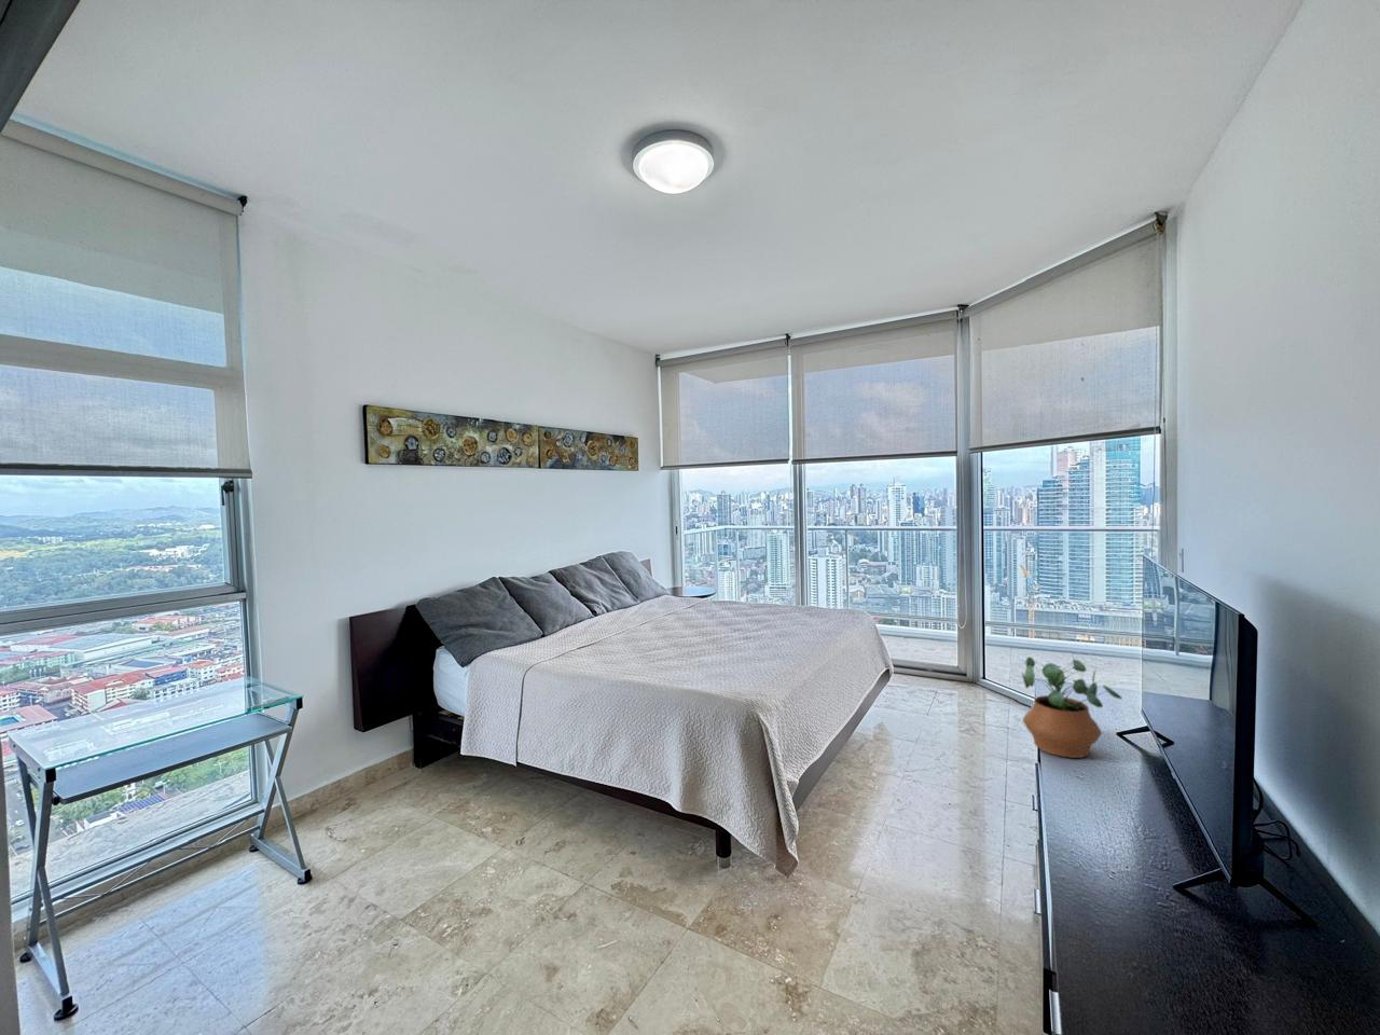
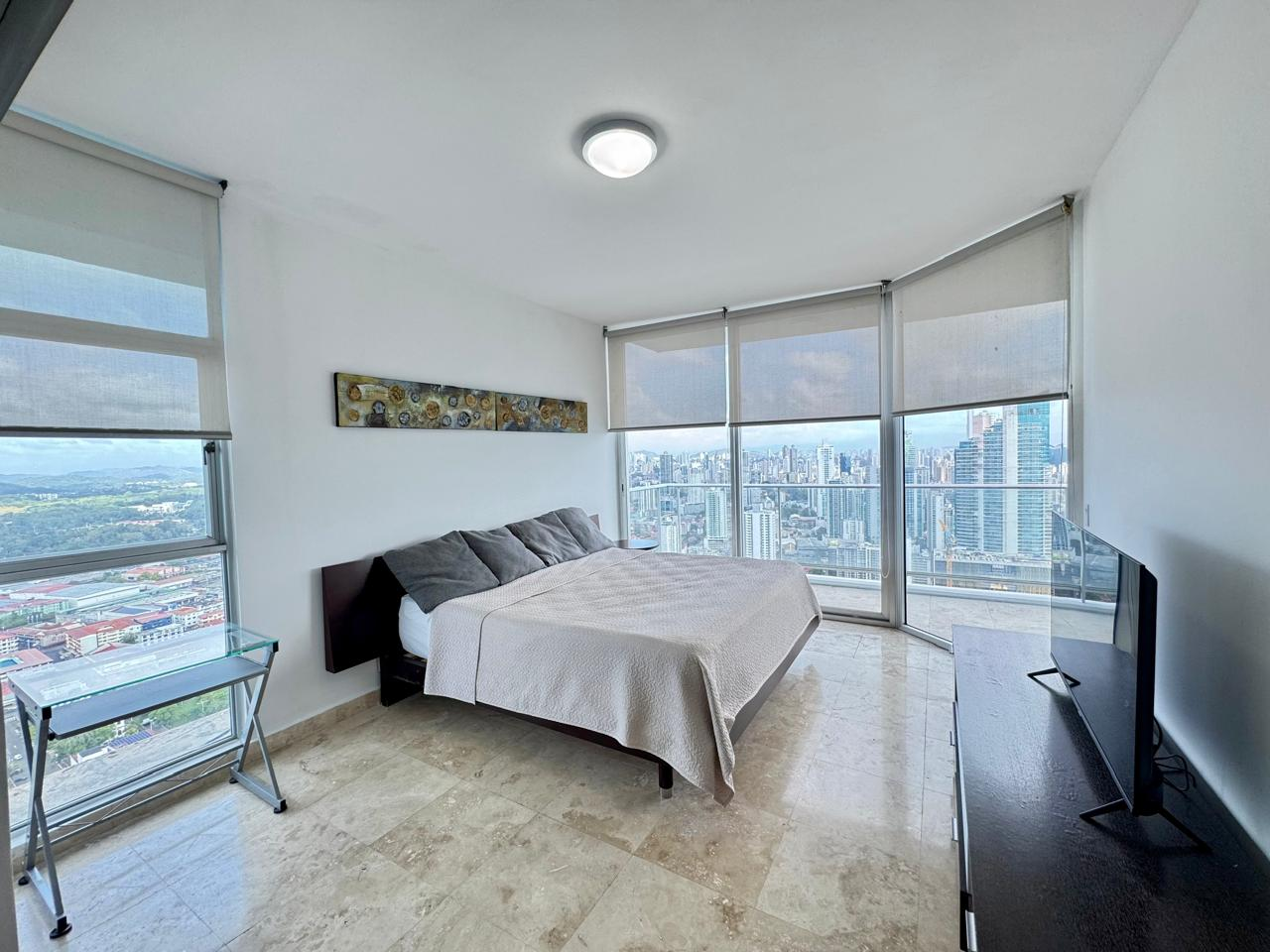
- potted plant (1070, 704)
